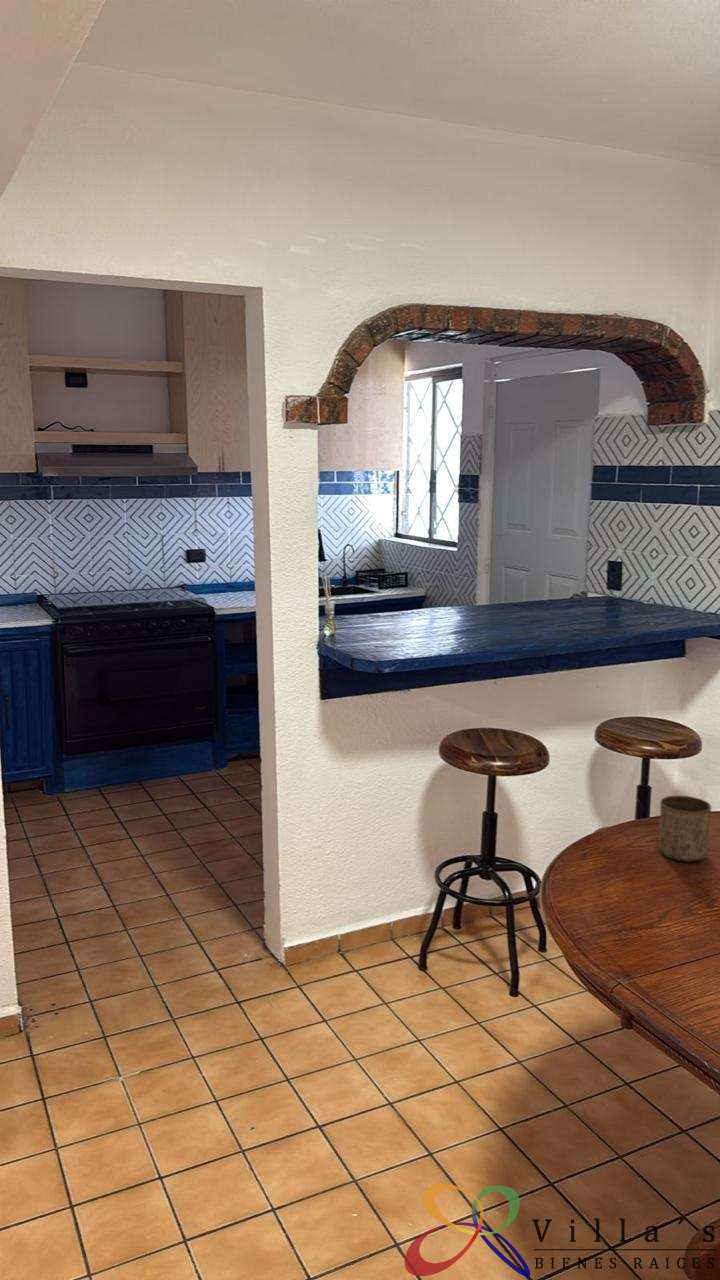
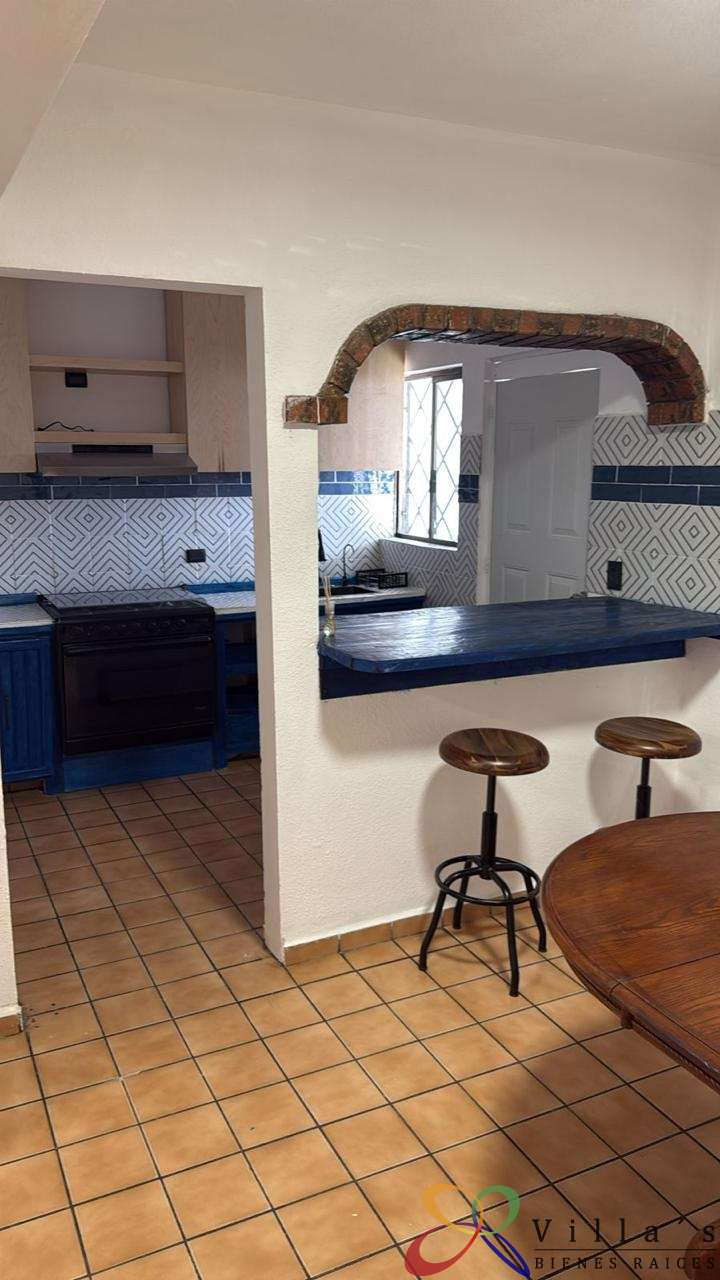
- cup (684, 828)
